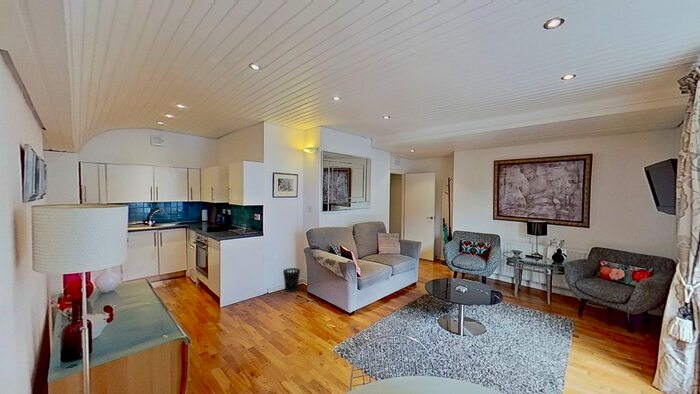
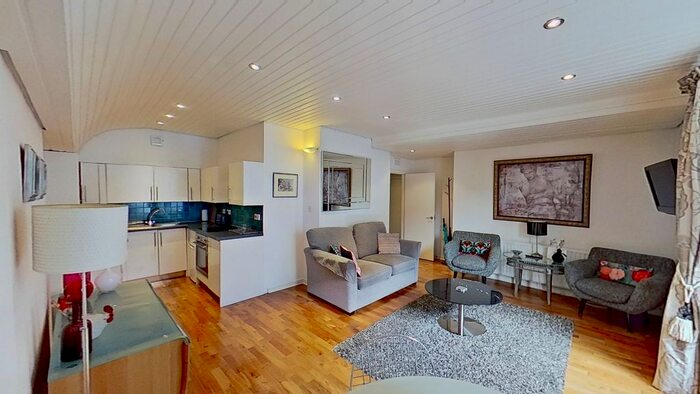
- wastebasket (291, 280)
